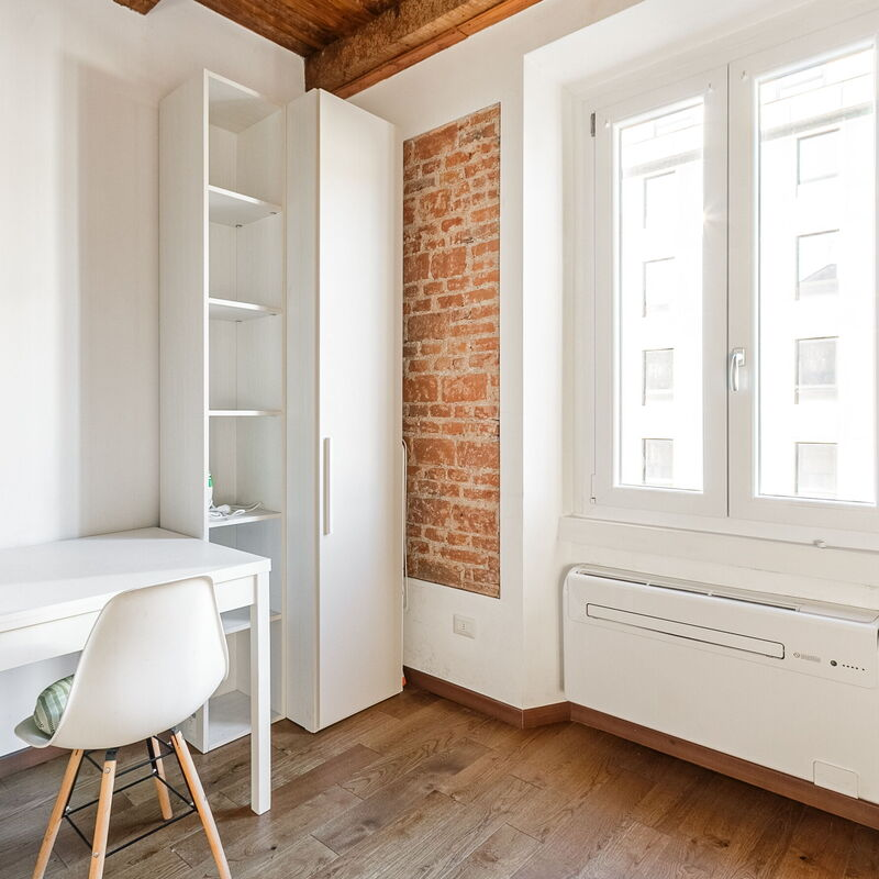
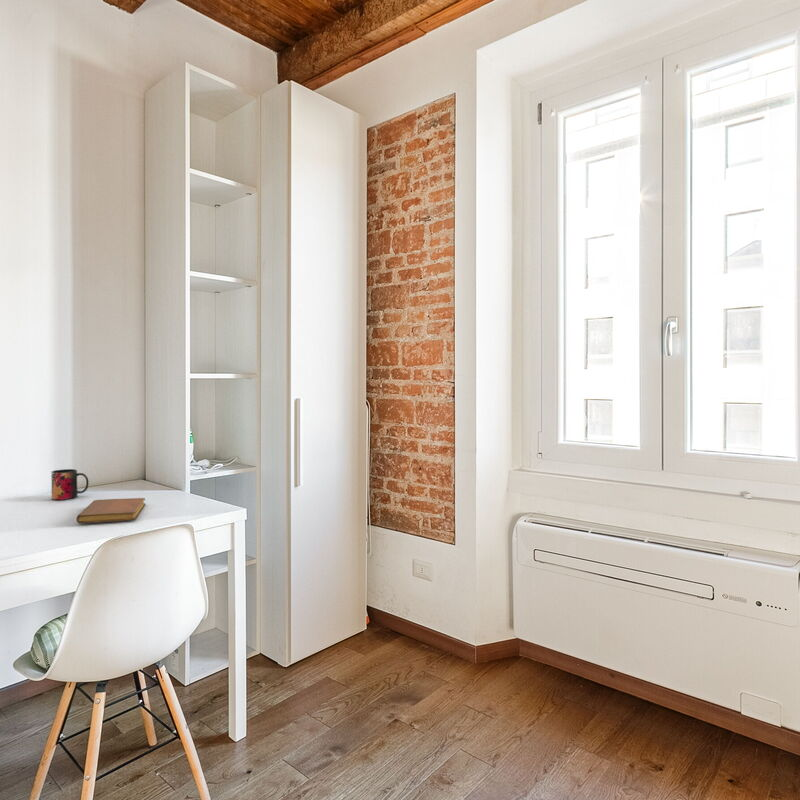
+ notebook (113, 509)
+ mug (70, 483)
